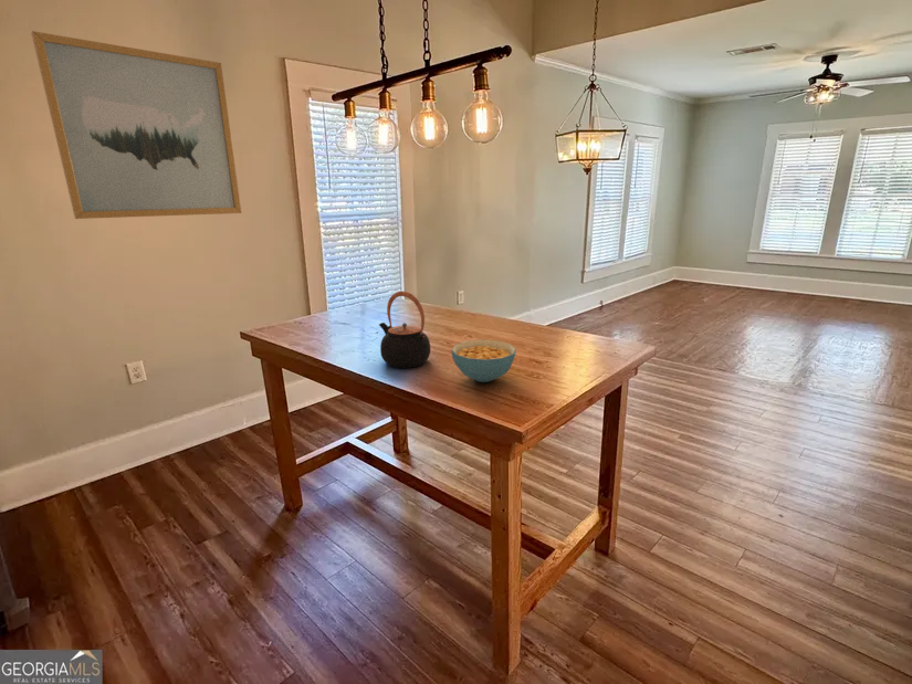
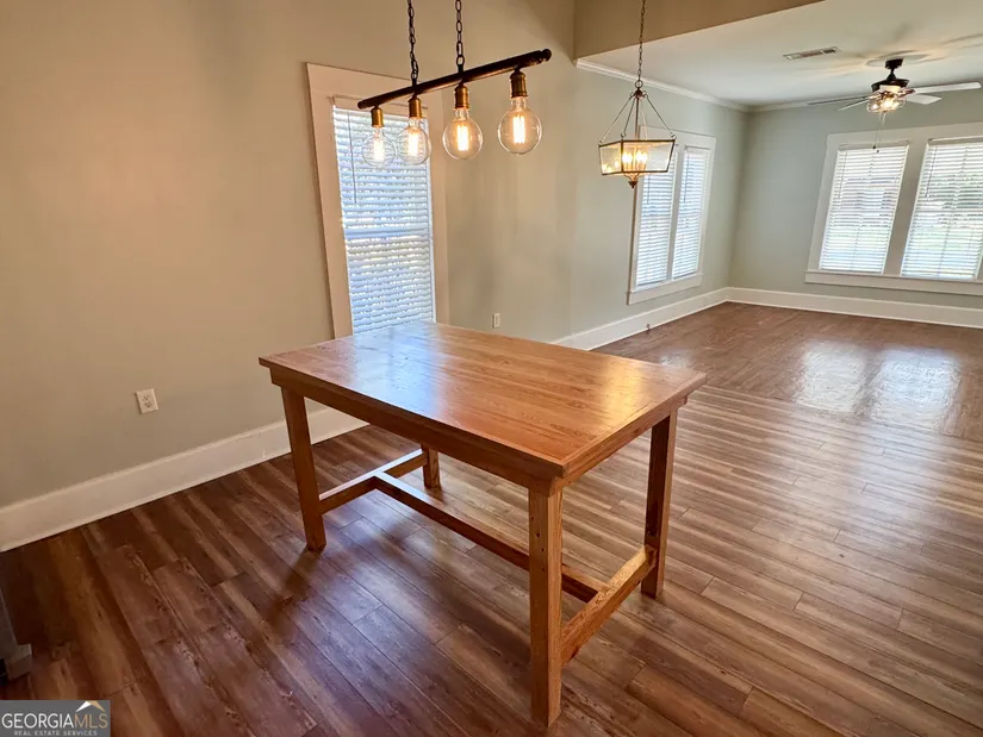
- cereal bowl (483, 364)
- teapot (401, 326)
- wall art (151, 136)
